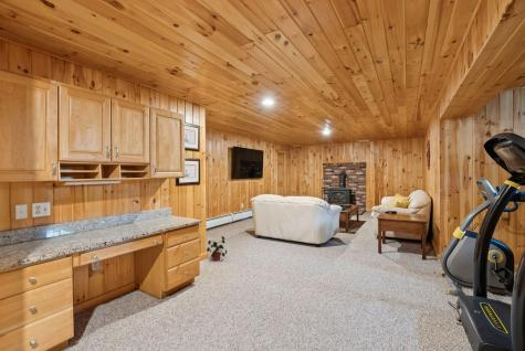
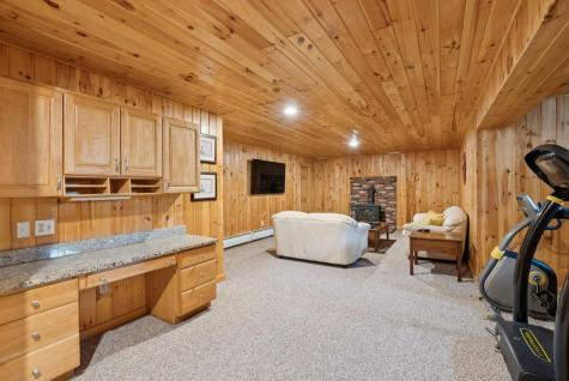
- potted plant (218, 247)
